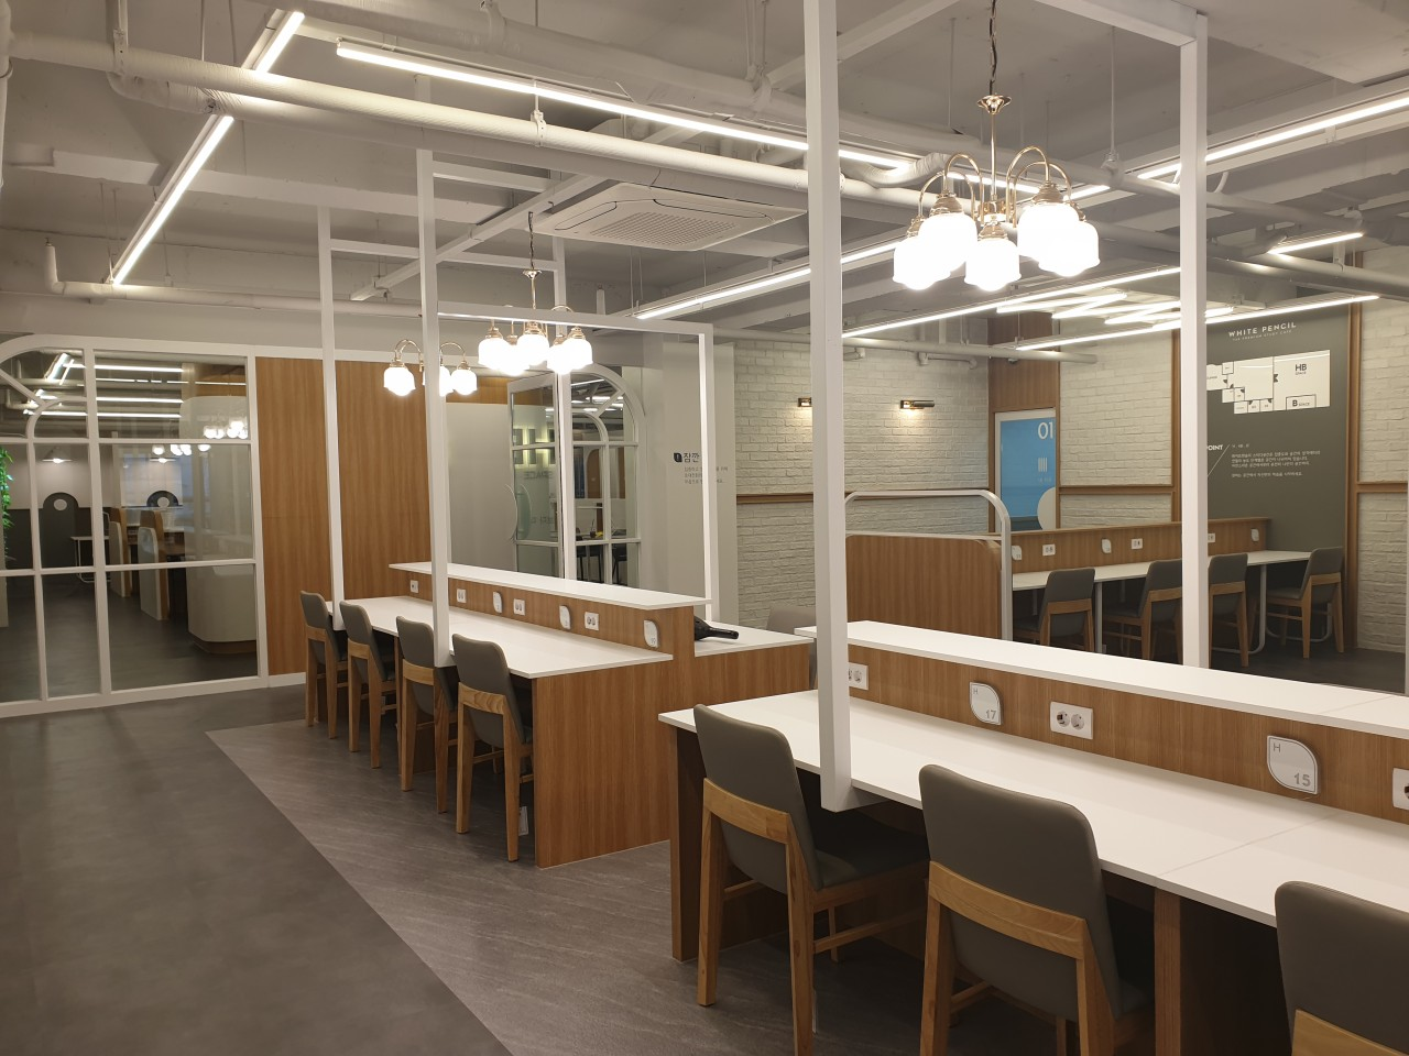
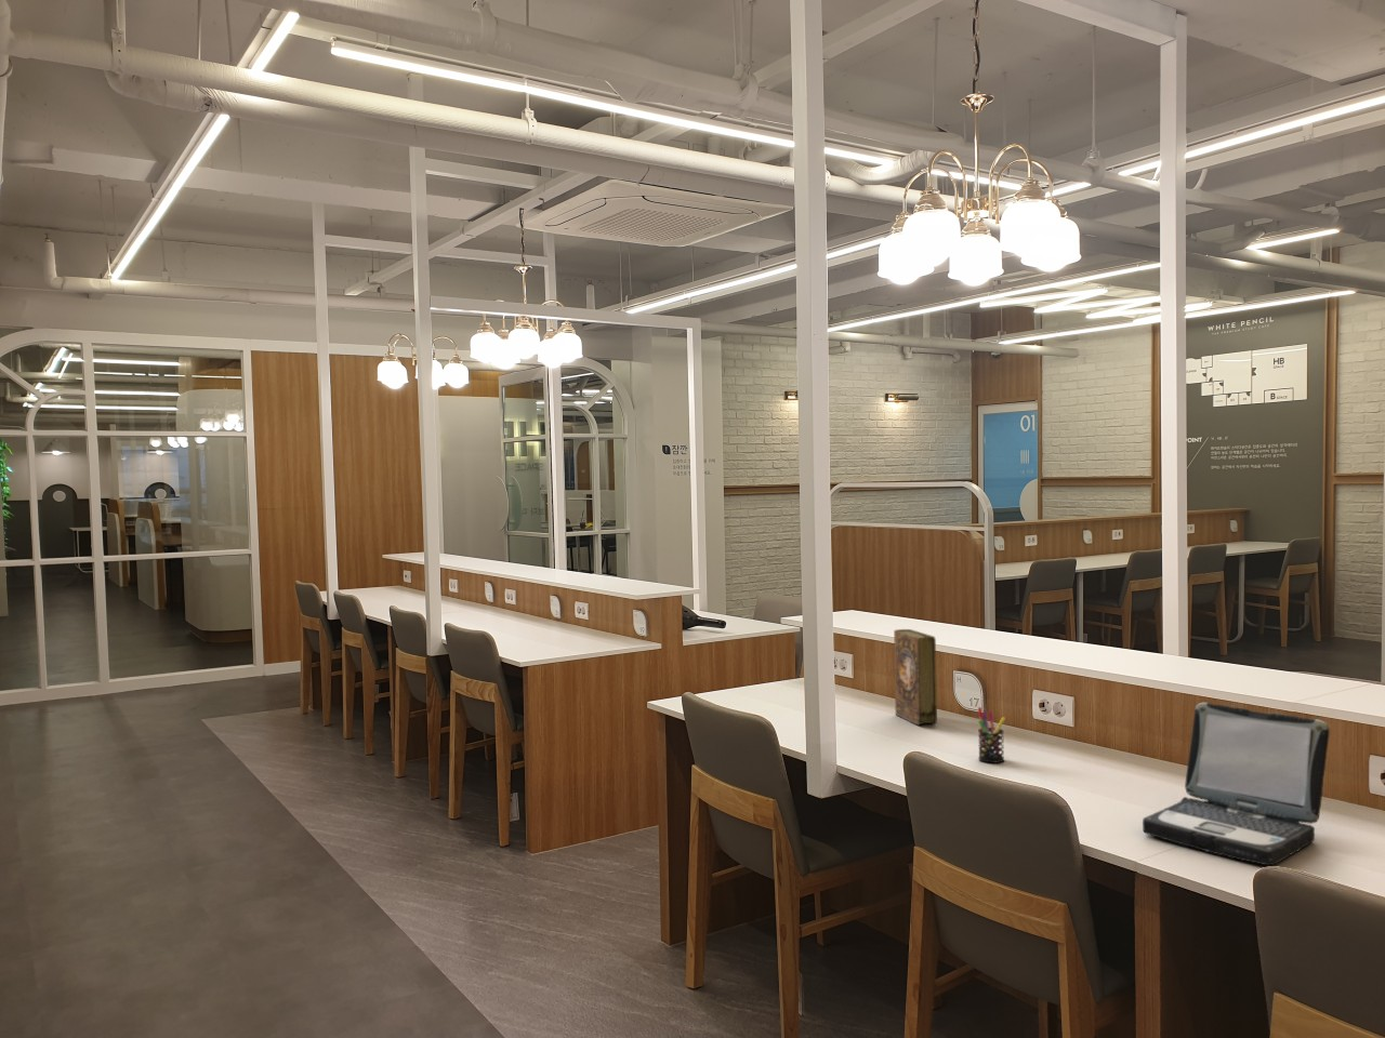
+ book (913, 676)
+ pen holder (988, 734)
+ laptop (1232, 776)
